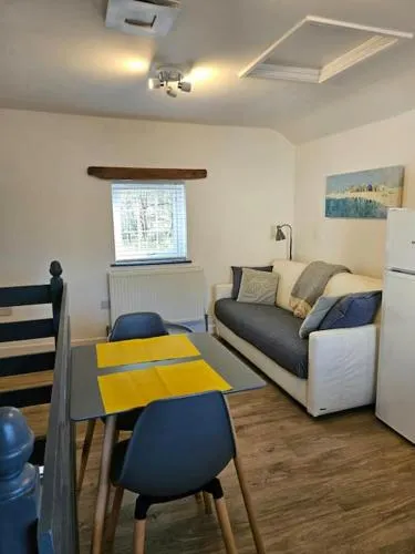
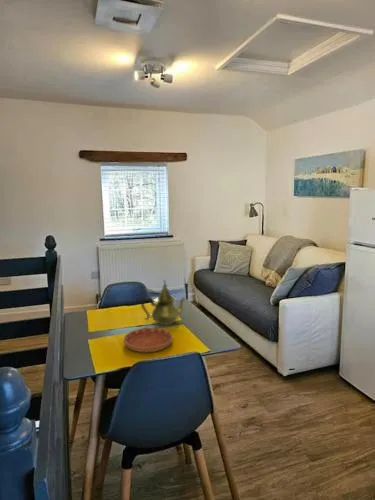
+ teapot (164, 301)
+ saucer (148, 340)
